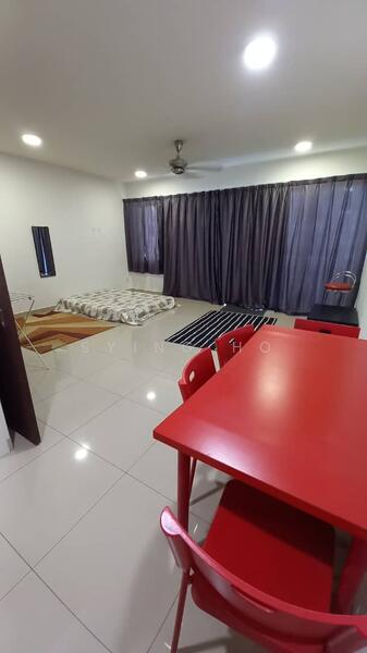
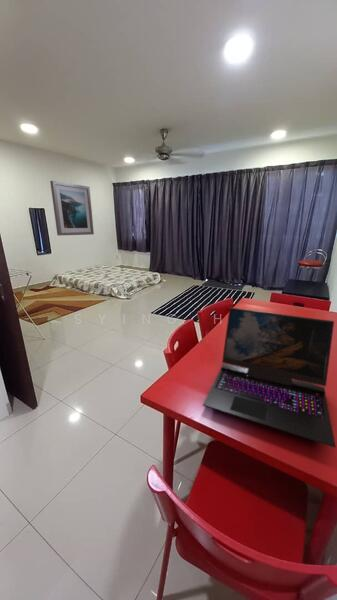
+ wall art (74, 210)
+ laptop (270, 363)
